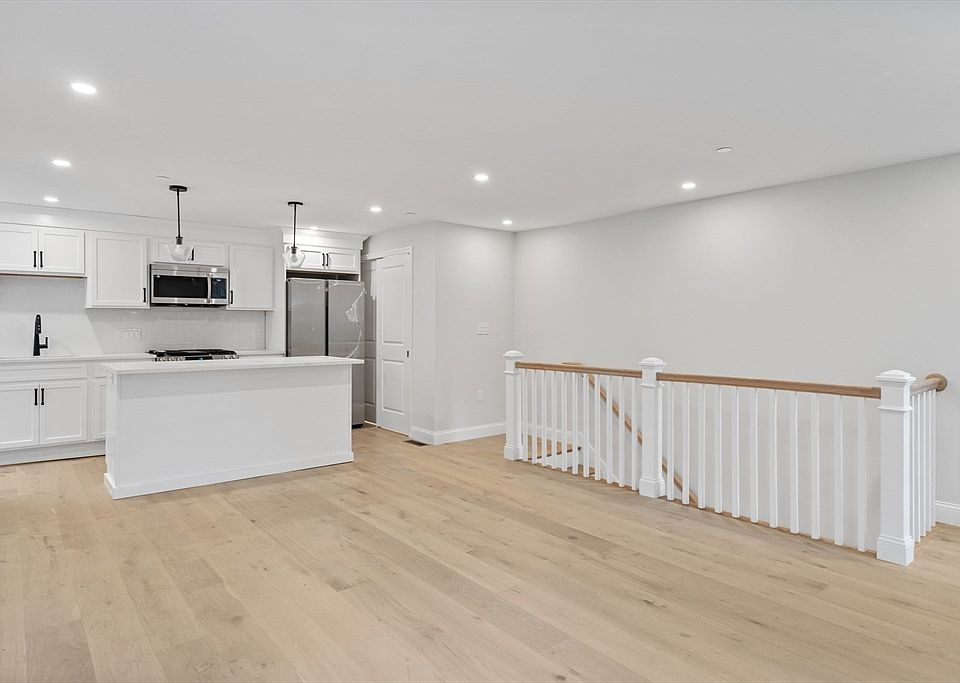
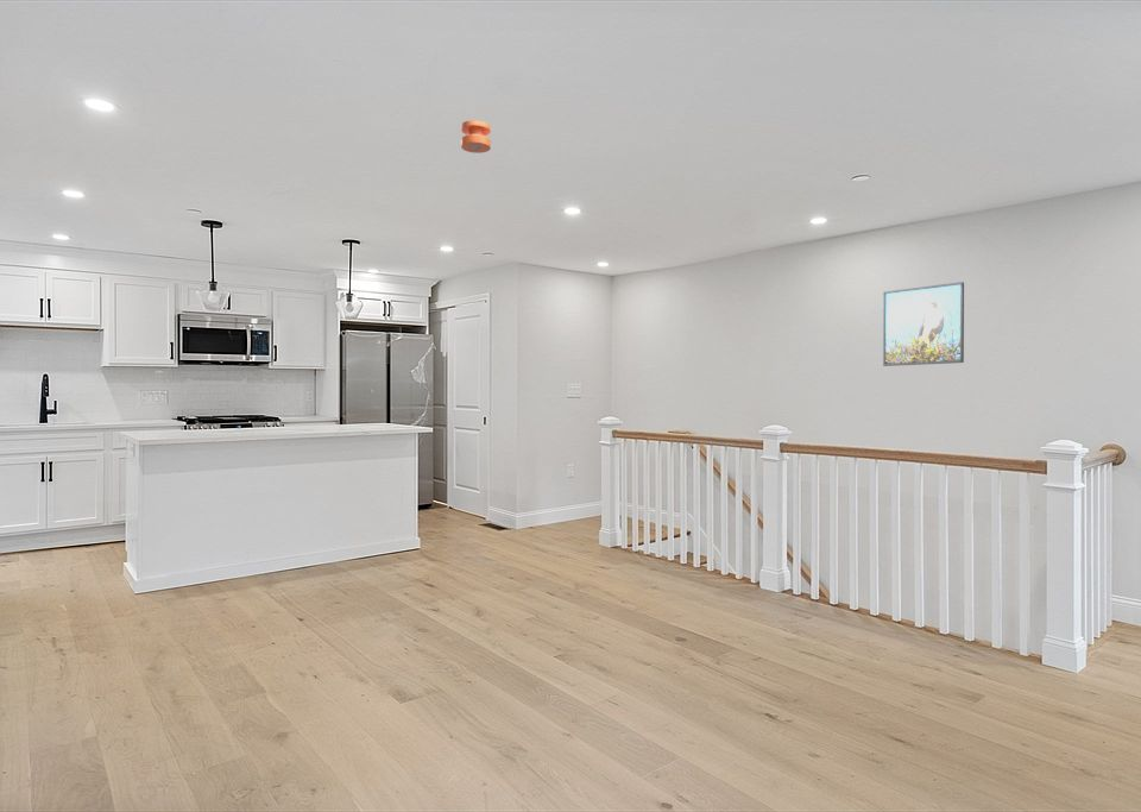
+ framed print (921, 326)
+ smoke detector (475, 137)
